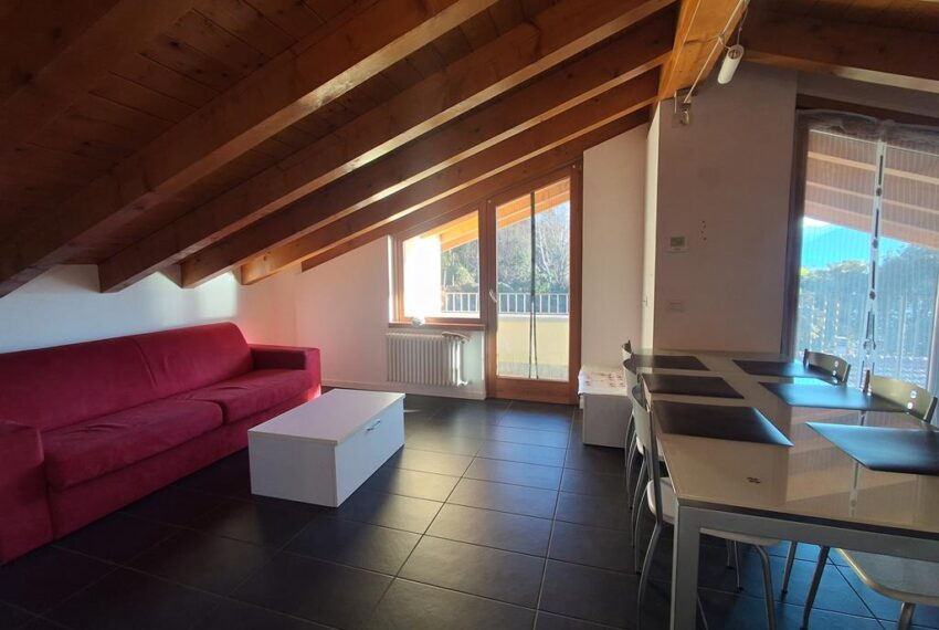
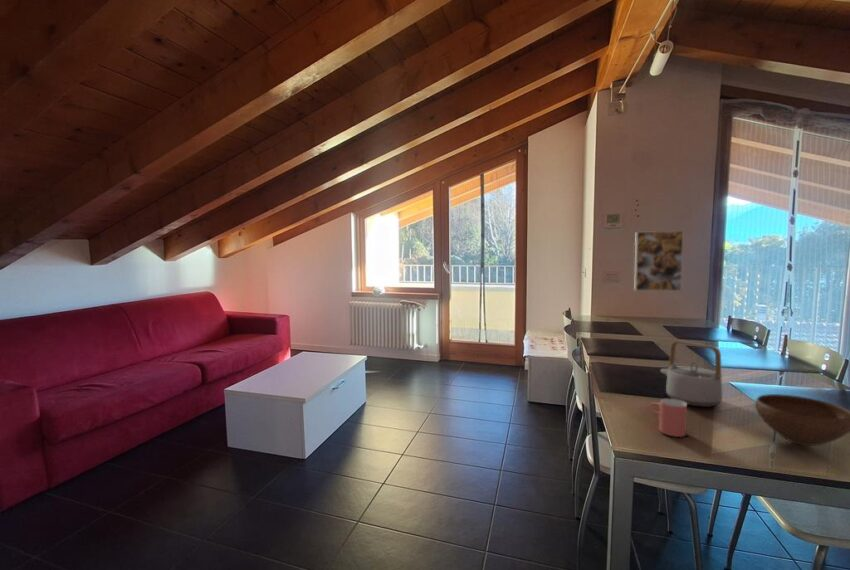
+ bowl (801, 424)
+ teapot (689, 370)
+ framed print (658, 261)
+ cup (666, 415)
